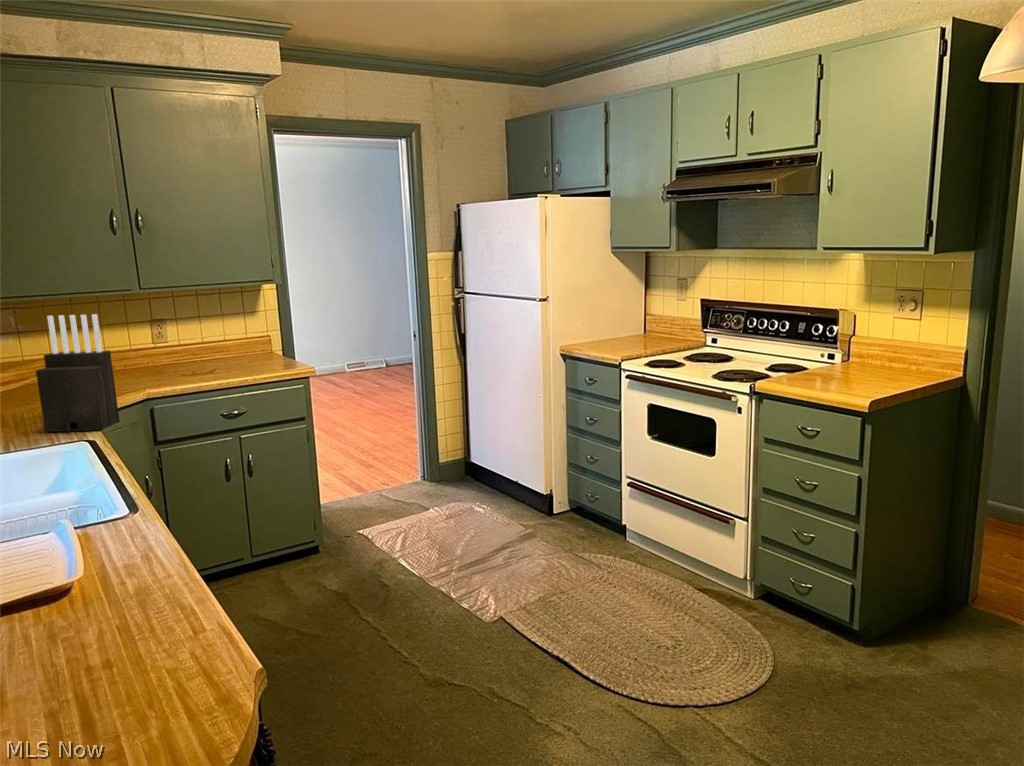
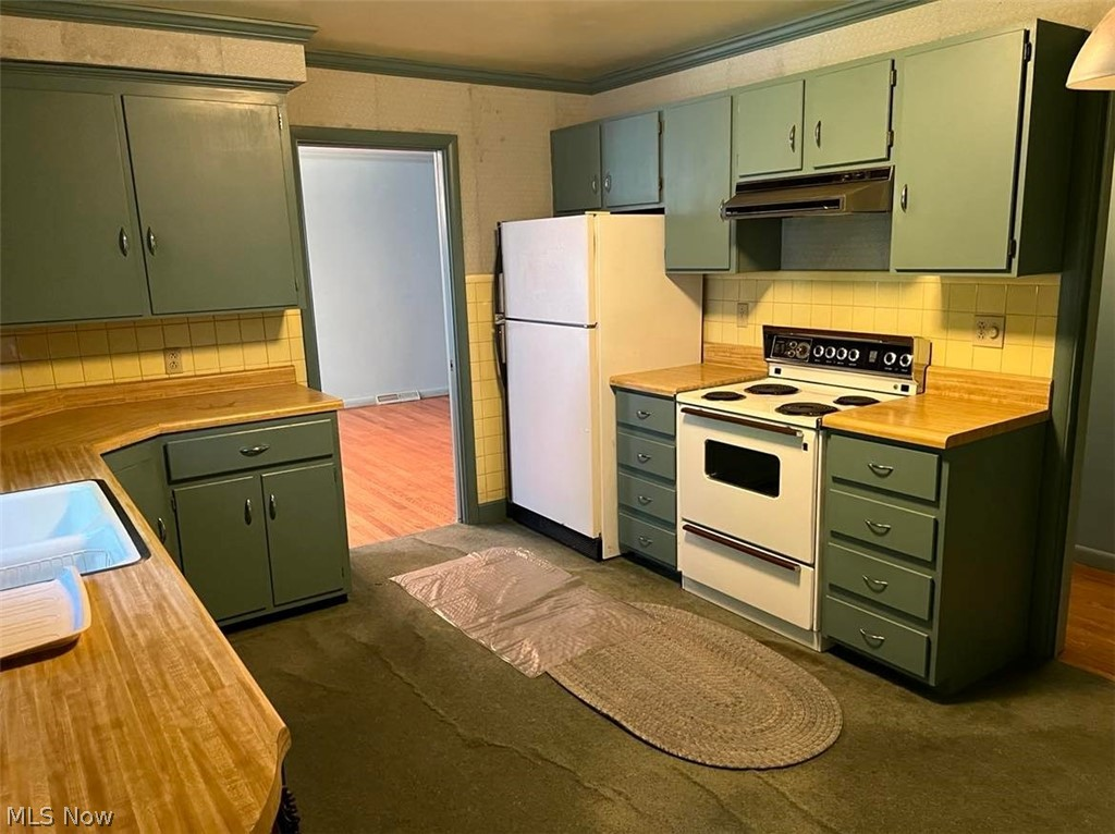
- knife block (73, 372)
